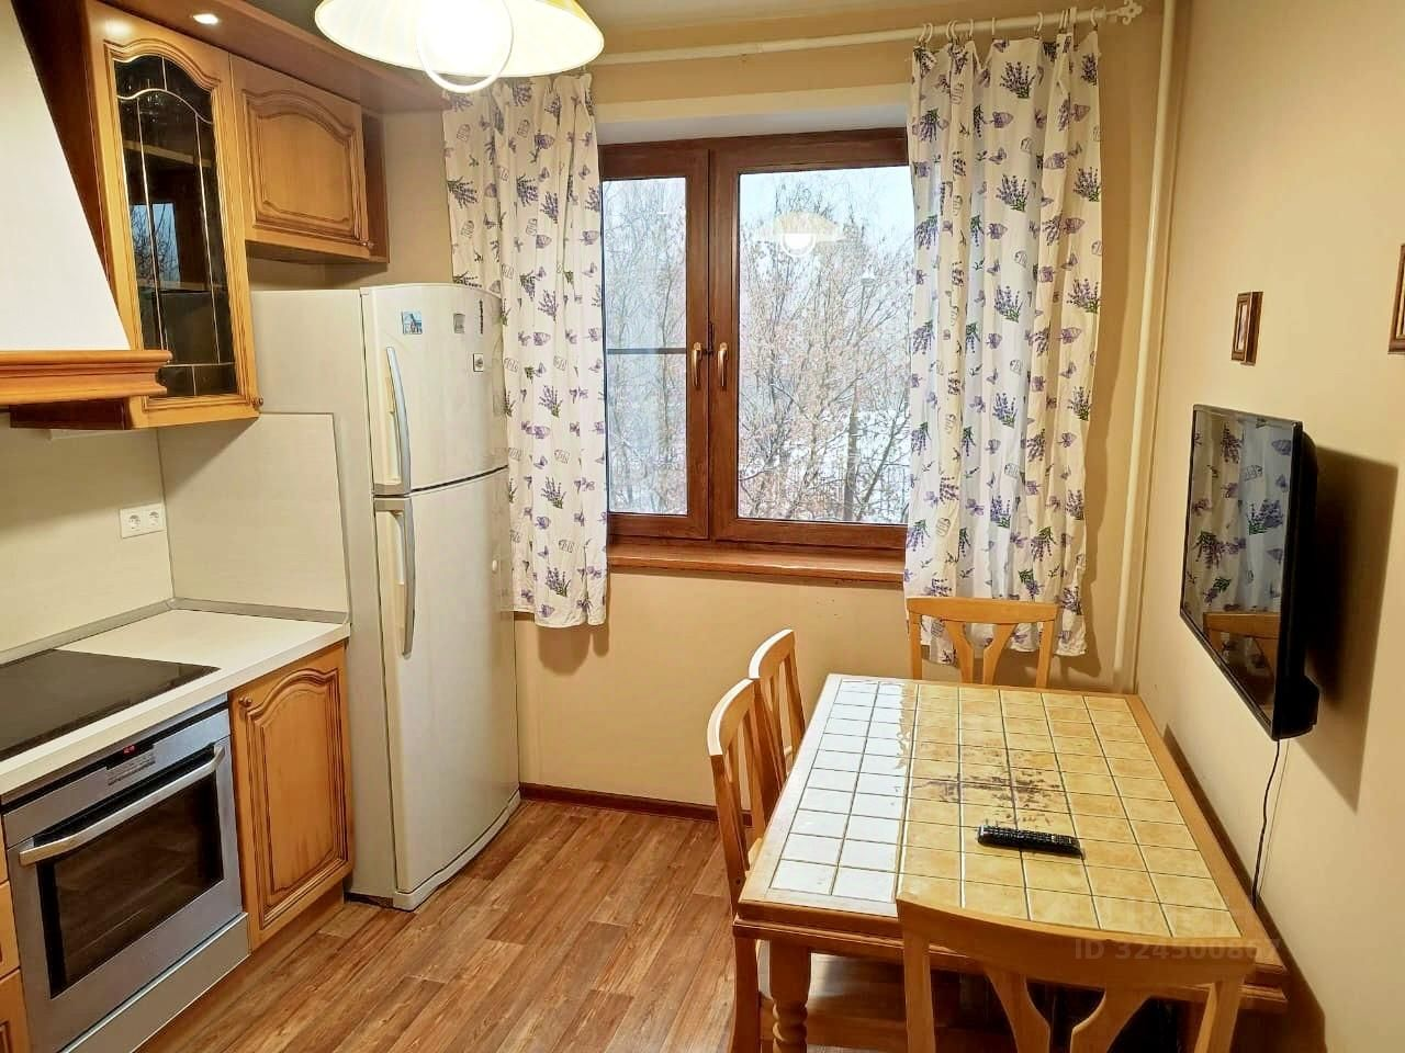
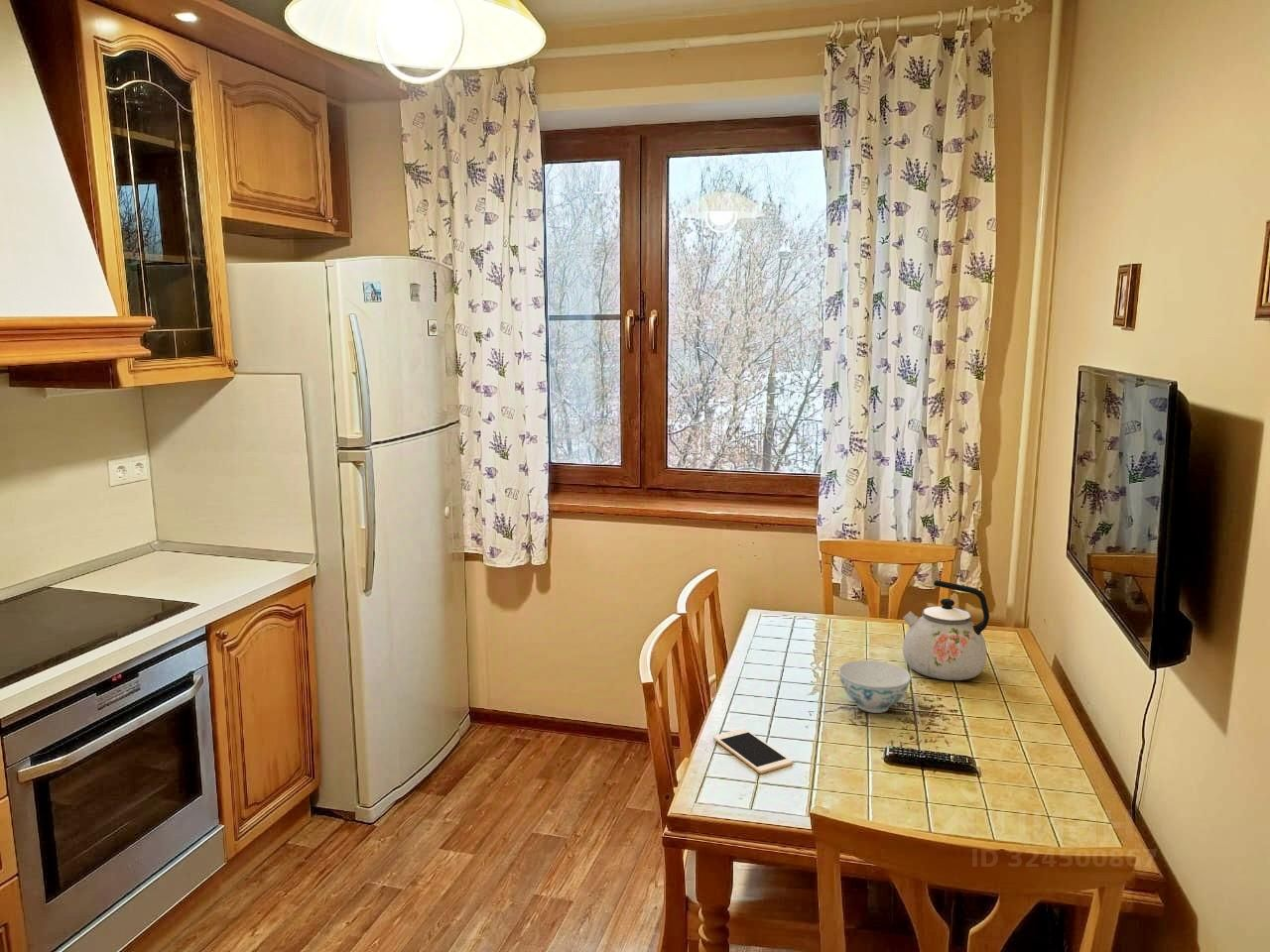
+ chinaware (873, 689)
+ cell phone (751, 749)
+ kettle (945, 627)
